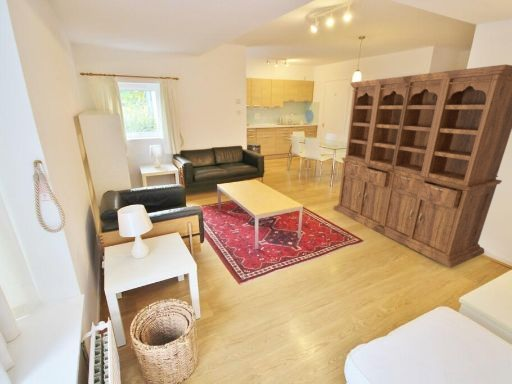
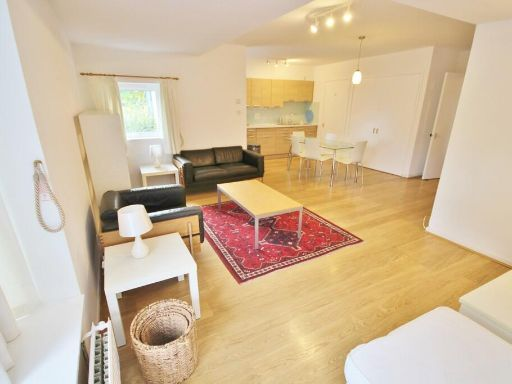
- bookcase (407, 159)
